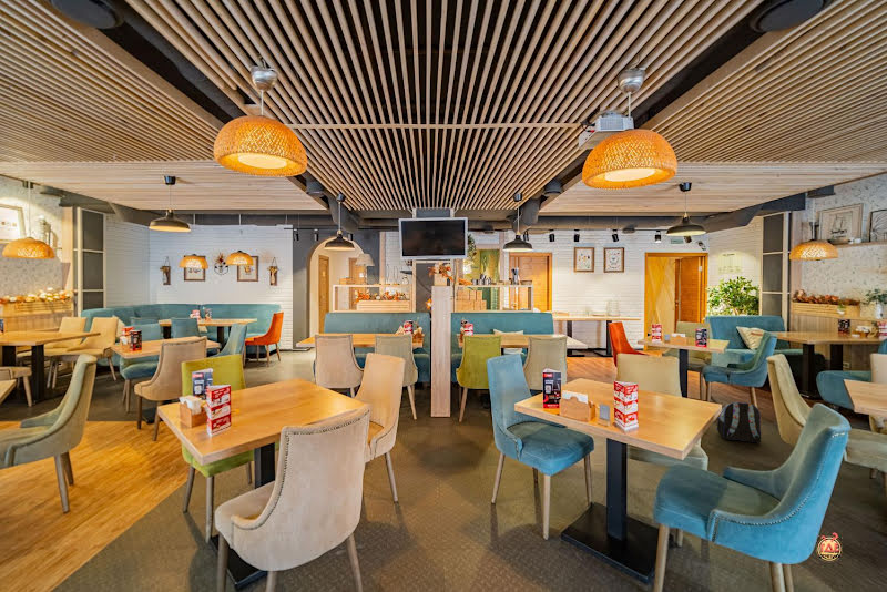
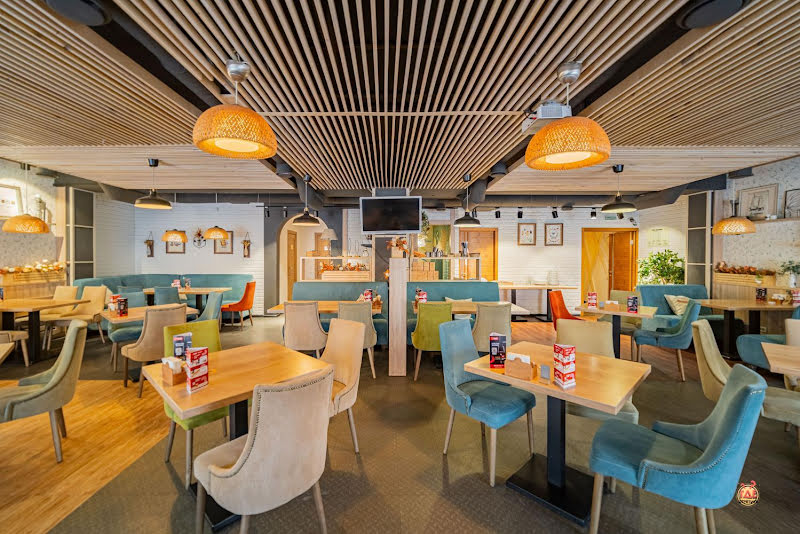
- backpack (737, 419)
